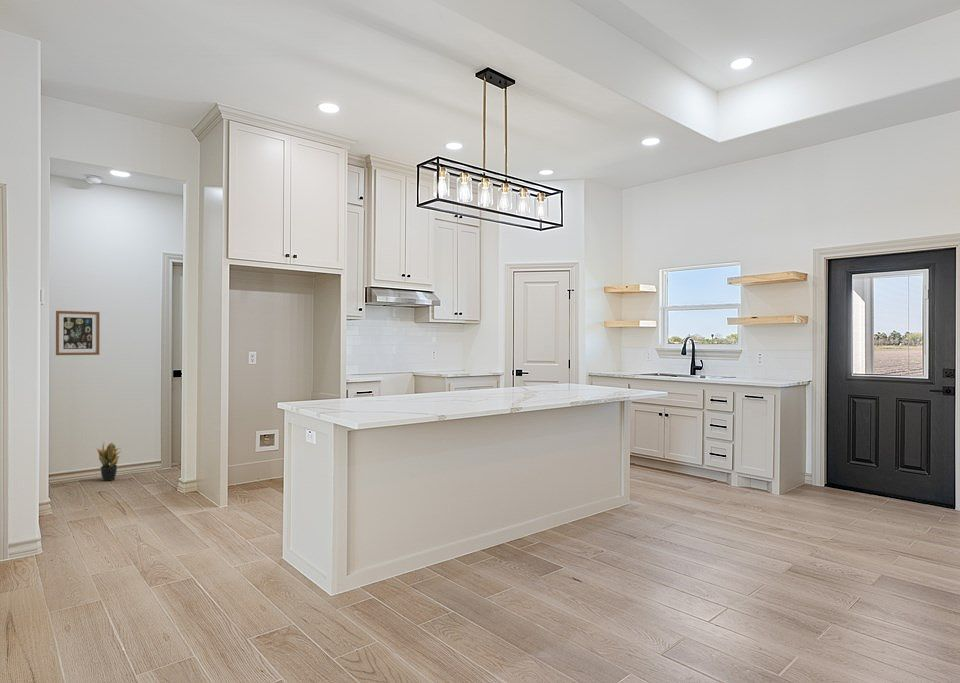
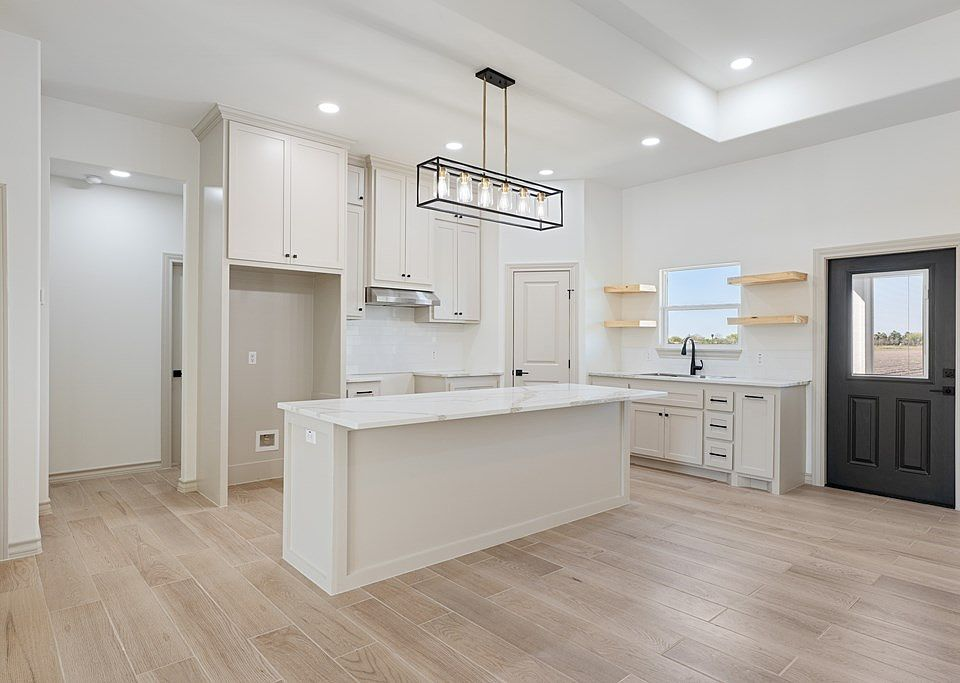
- wall art (78, 333)
- potted plant (110, 459)
